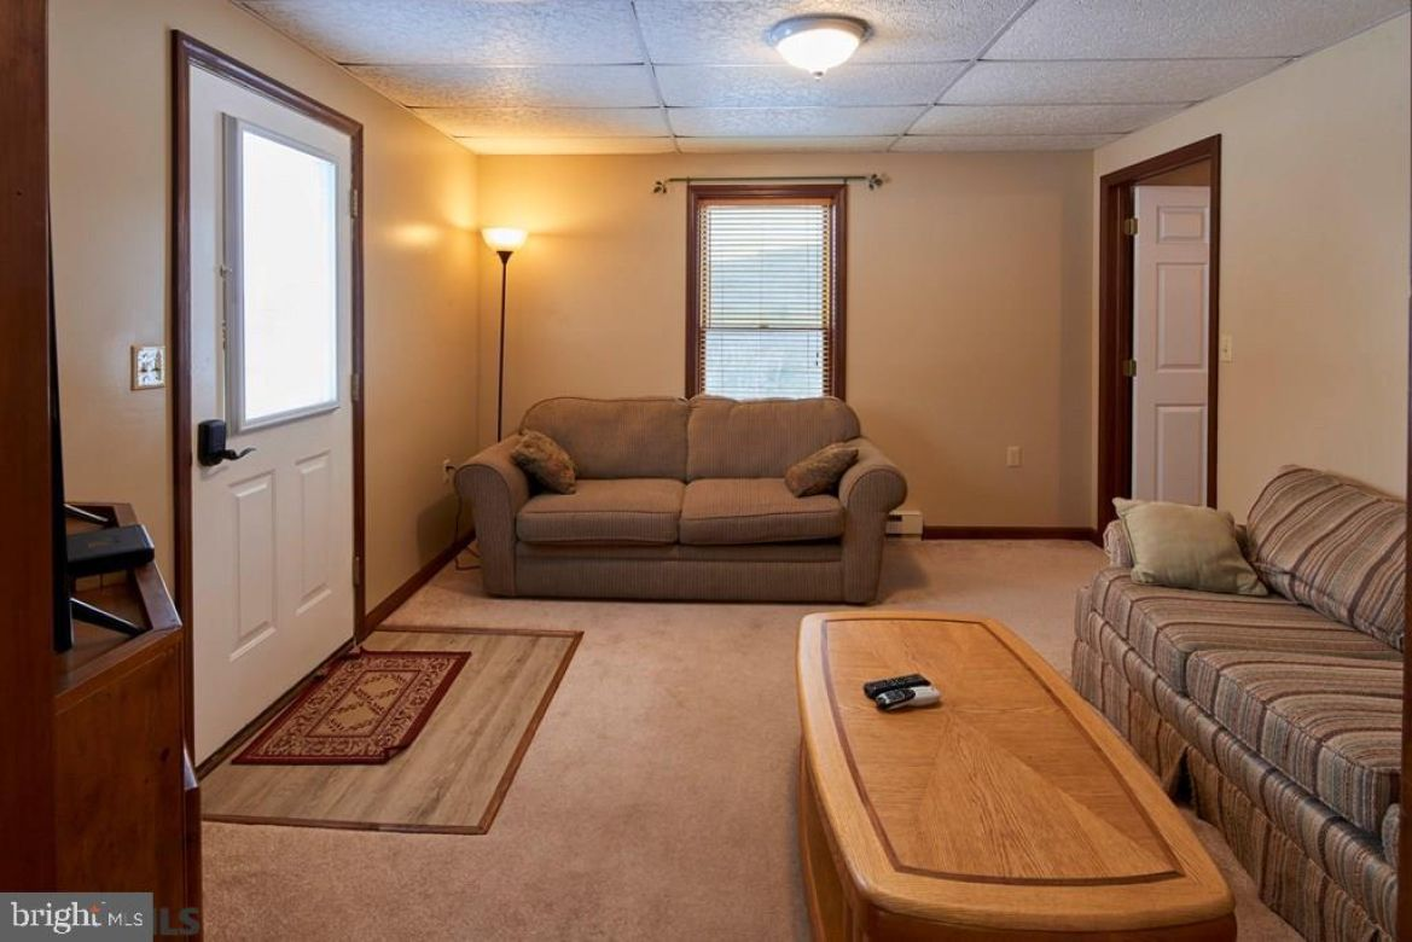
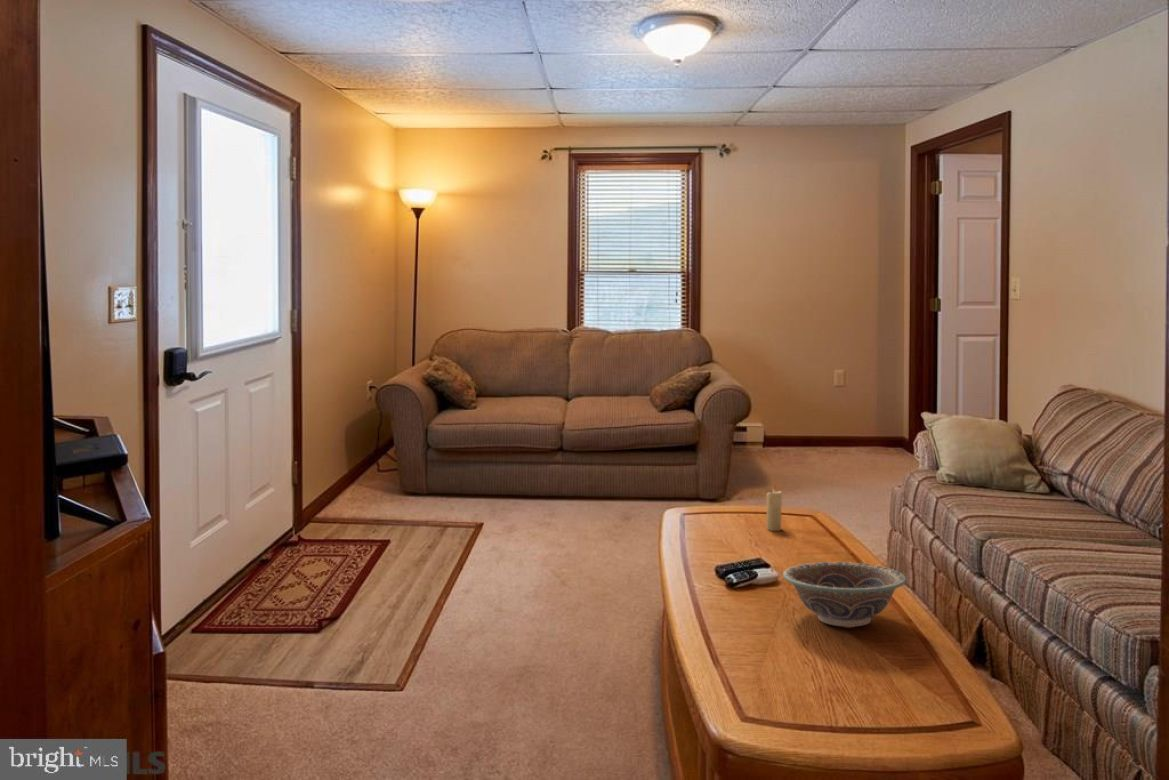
+ decorative bowl (843, 596)
+ candle (773, 506)
